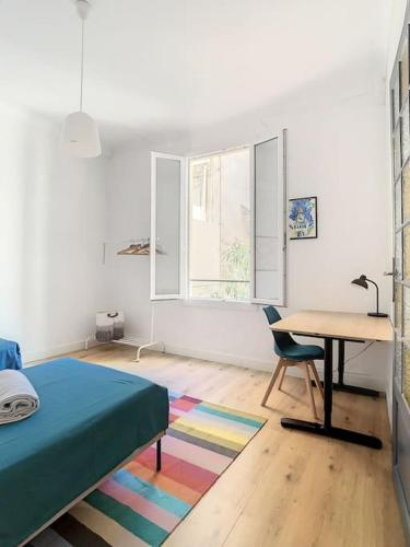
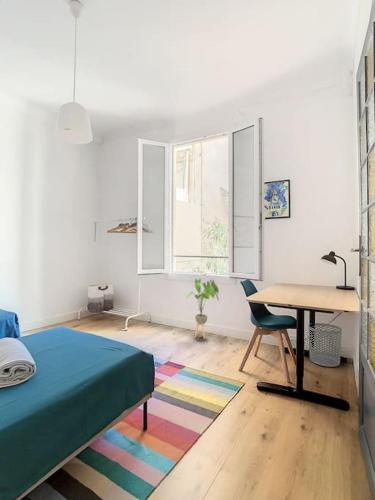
+ waste bin (324, 344)
+ house plant (203, 306)
